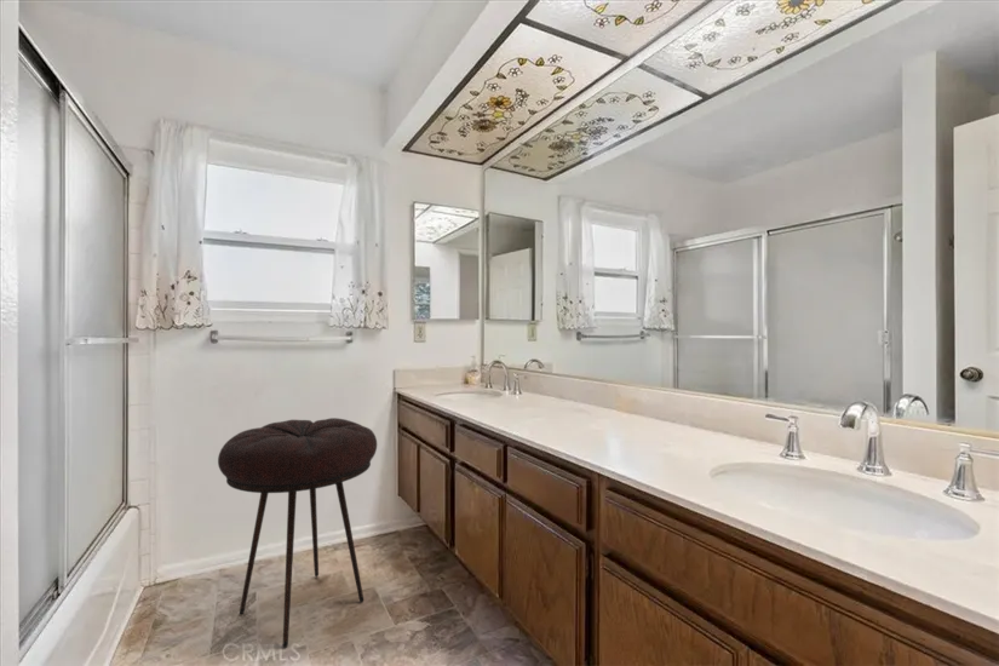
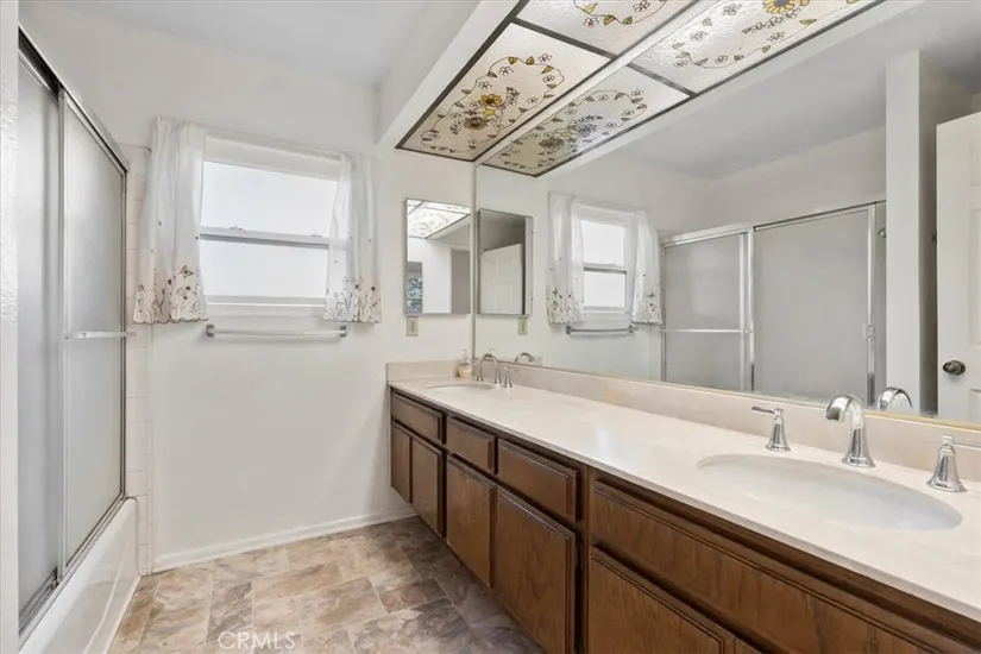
- stool (294, 516)
